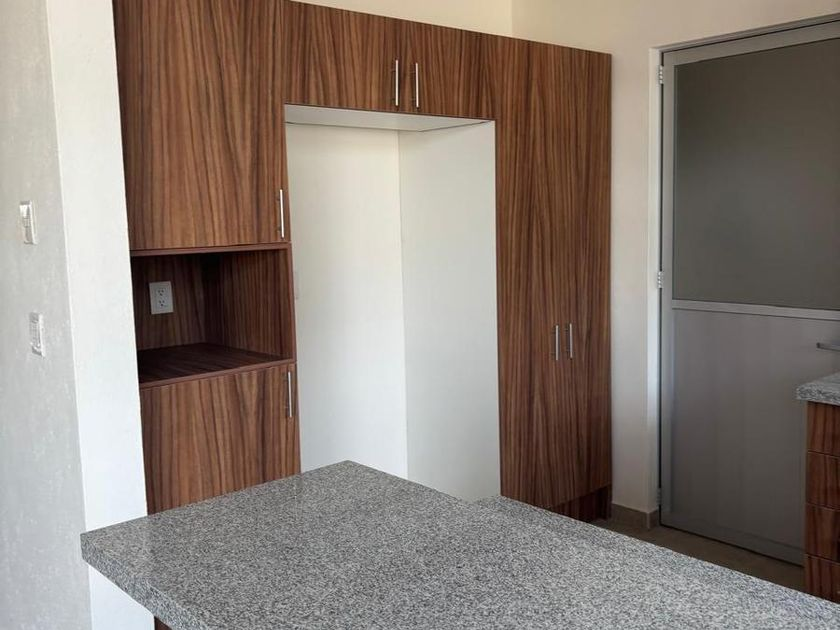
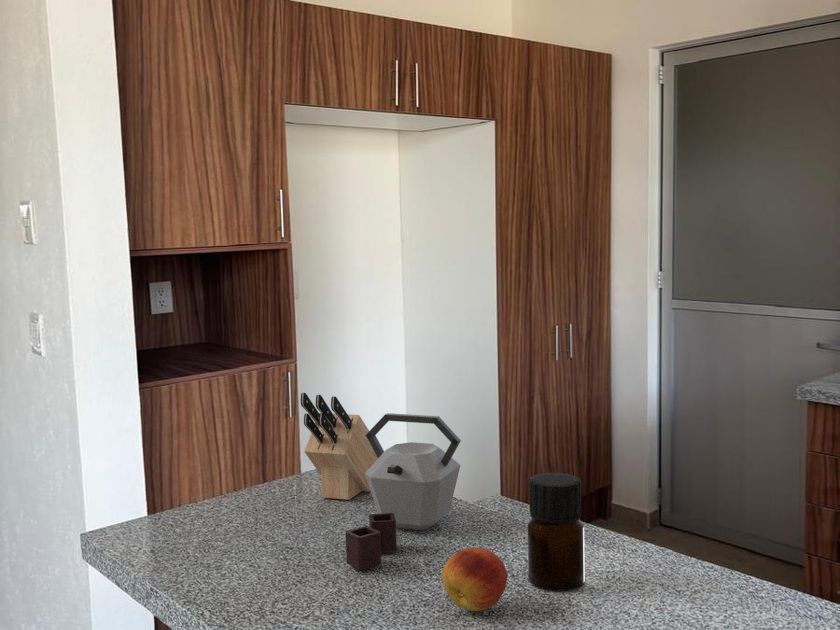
+ knife block (346, 437)
+ kettle (394, 481)
+ bottle (555, 529)
+ fruit (474, 579)
